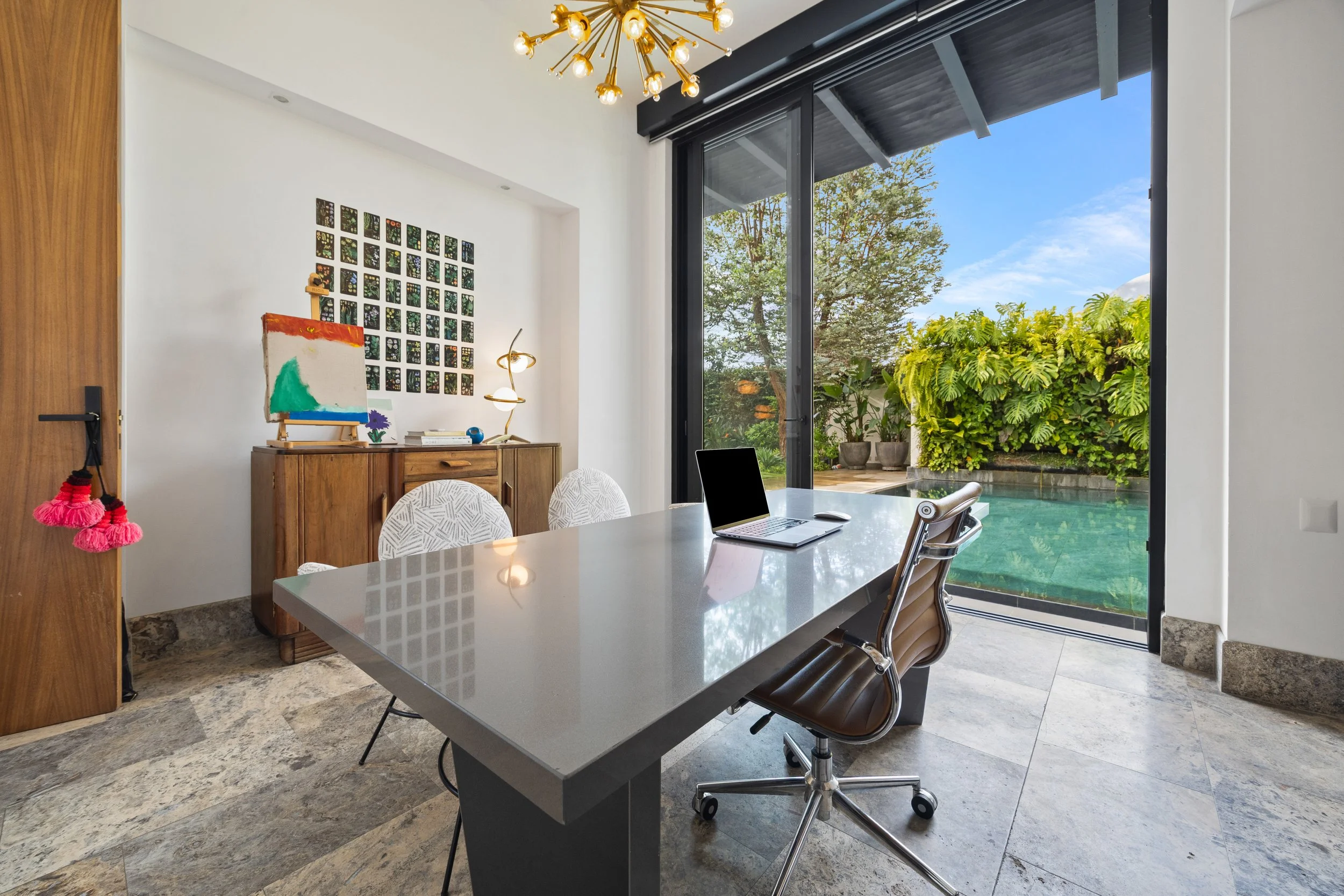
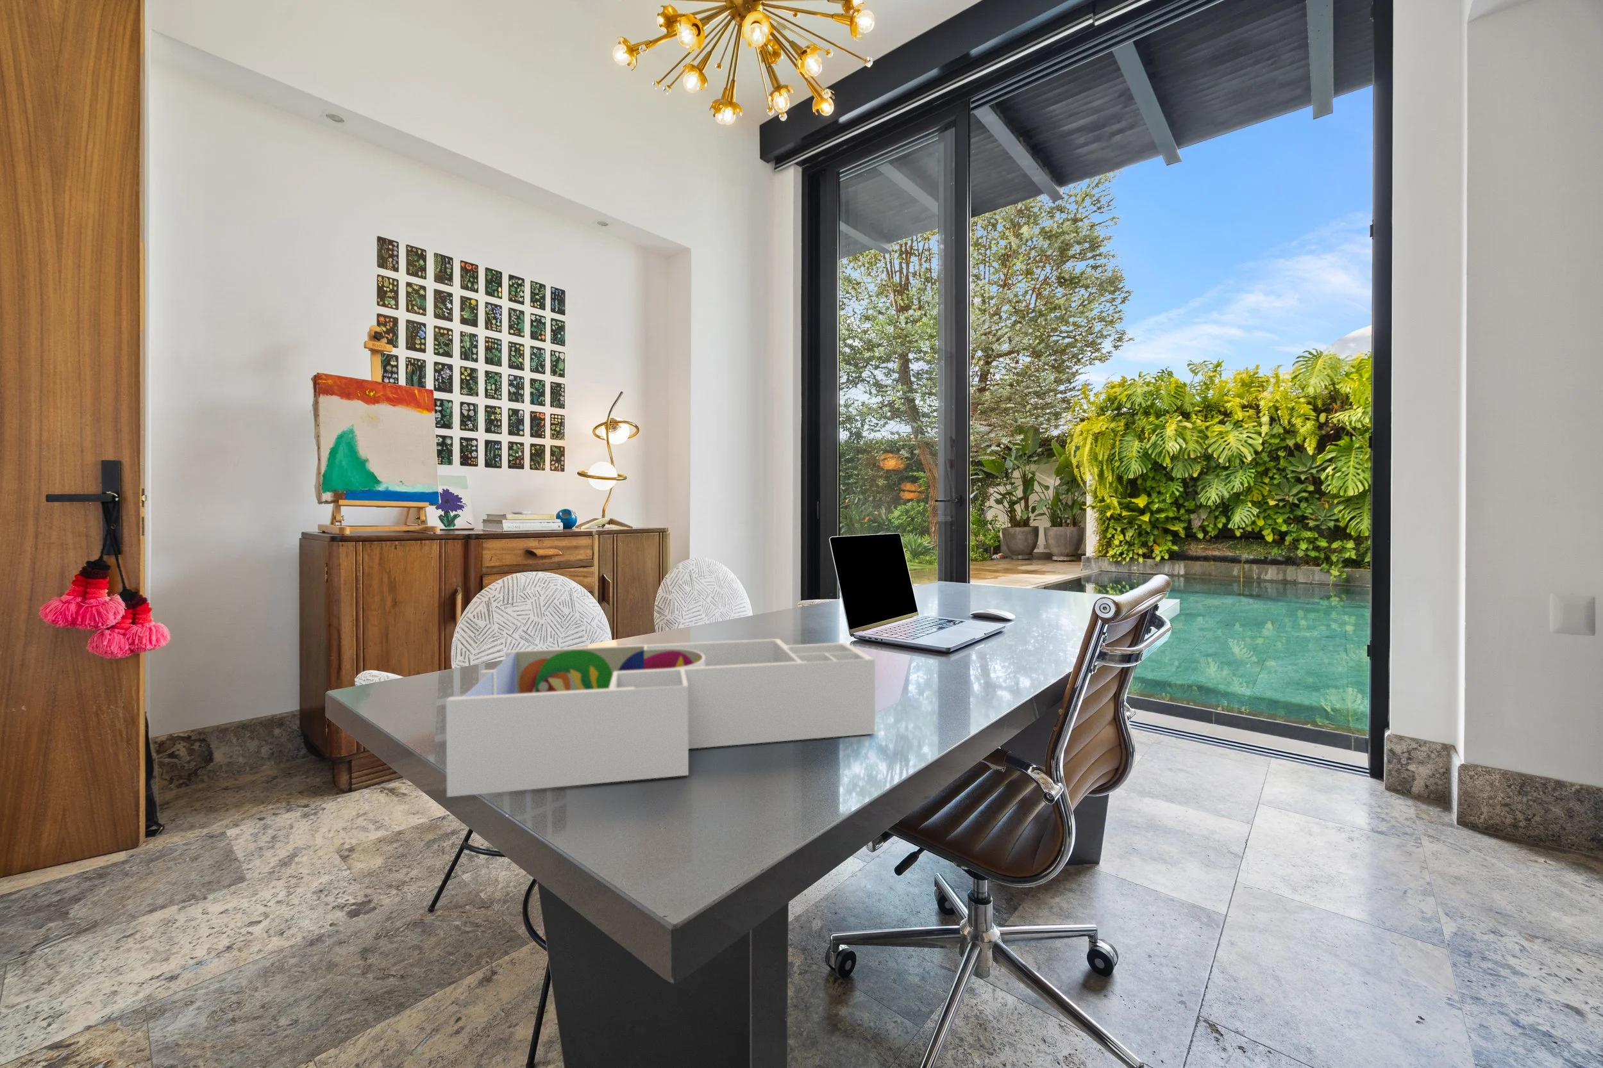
+ desk organizer (685, 698)
